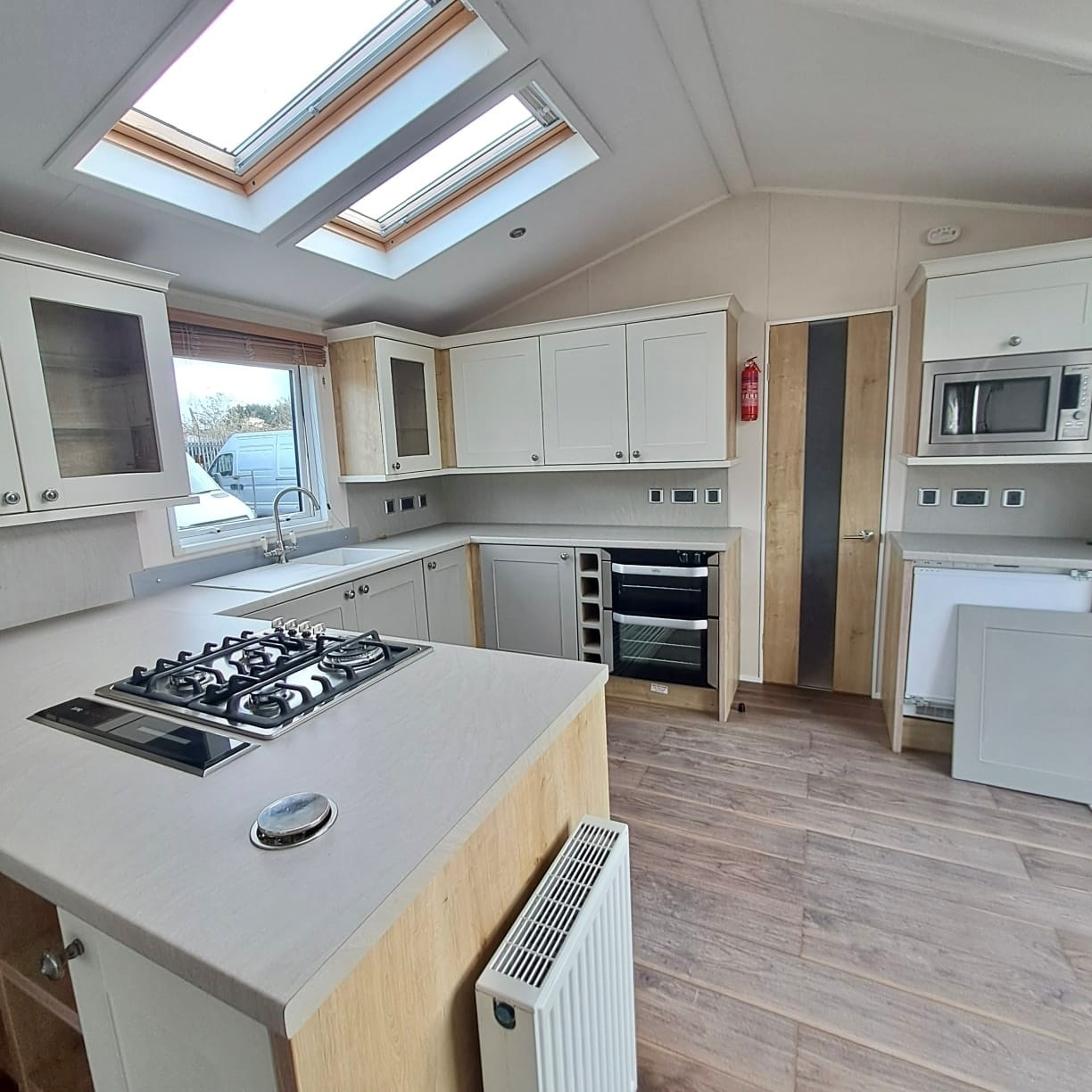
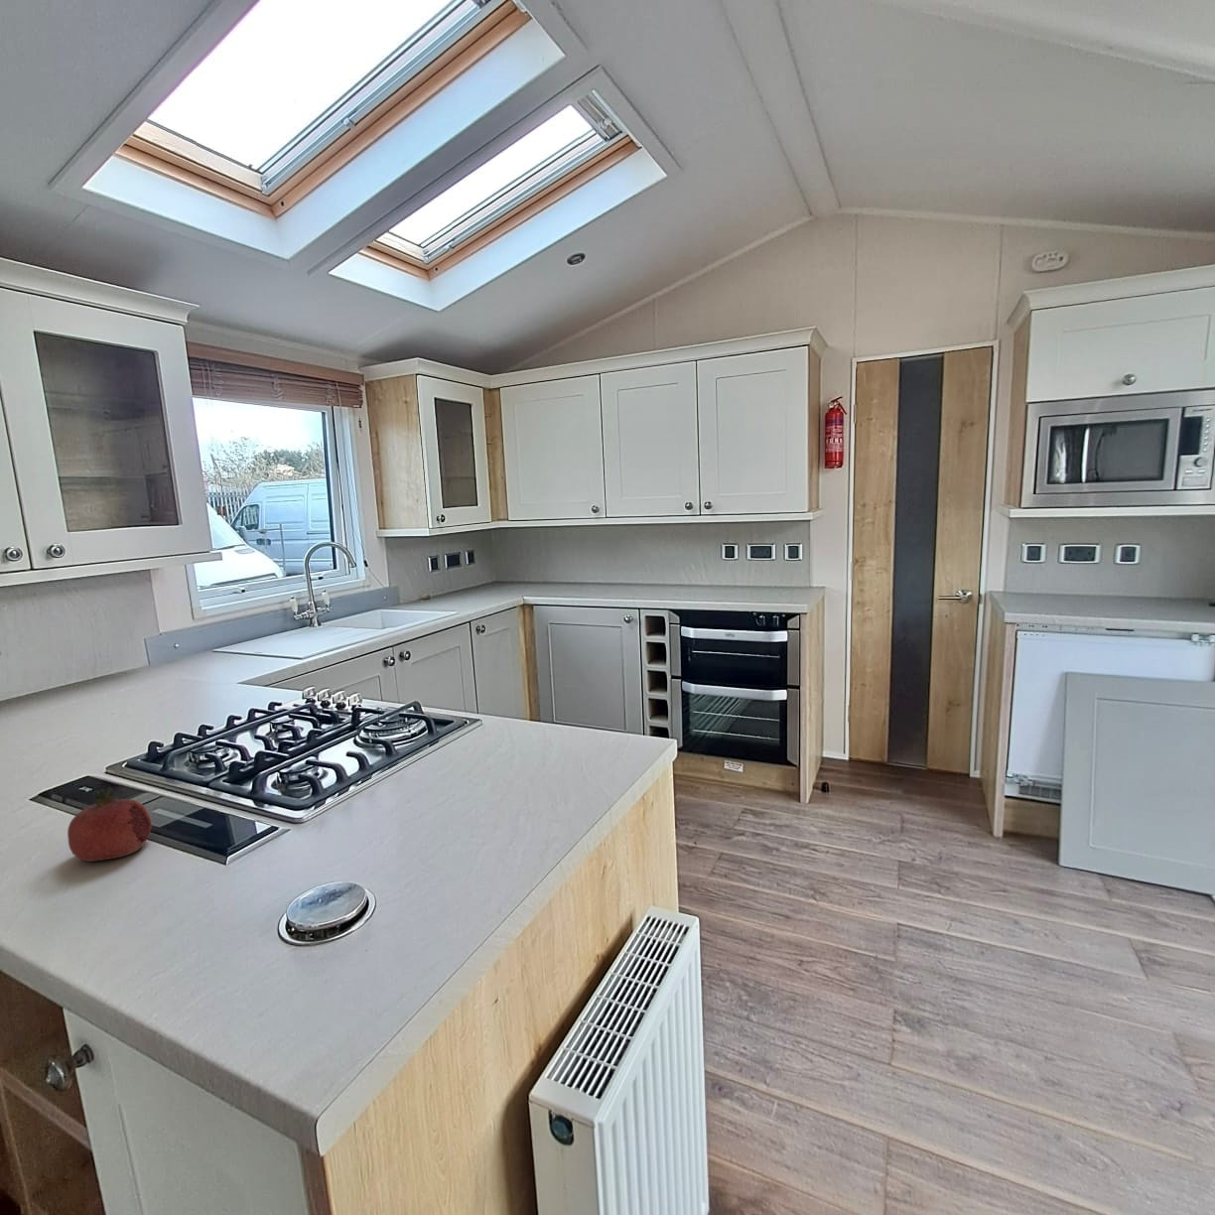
+ fruit (109, 819)
